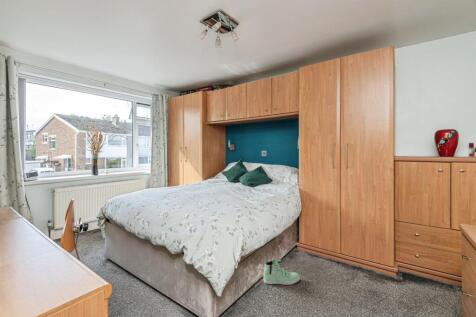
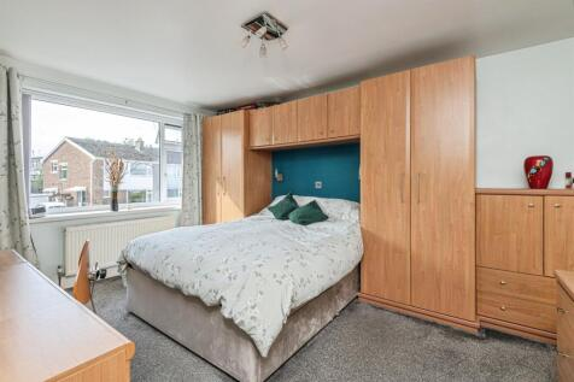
- sneaker (281, 270)
